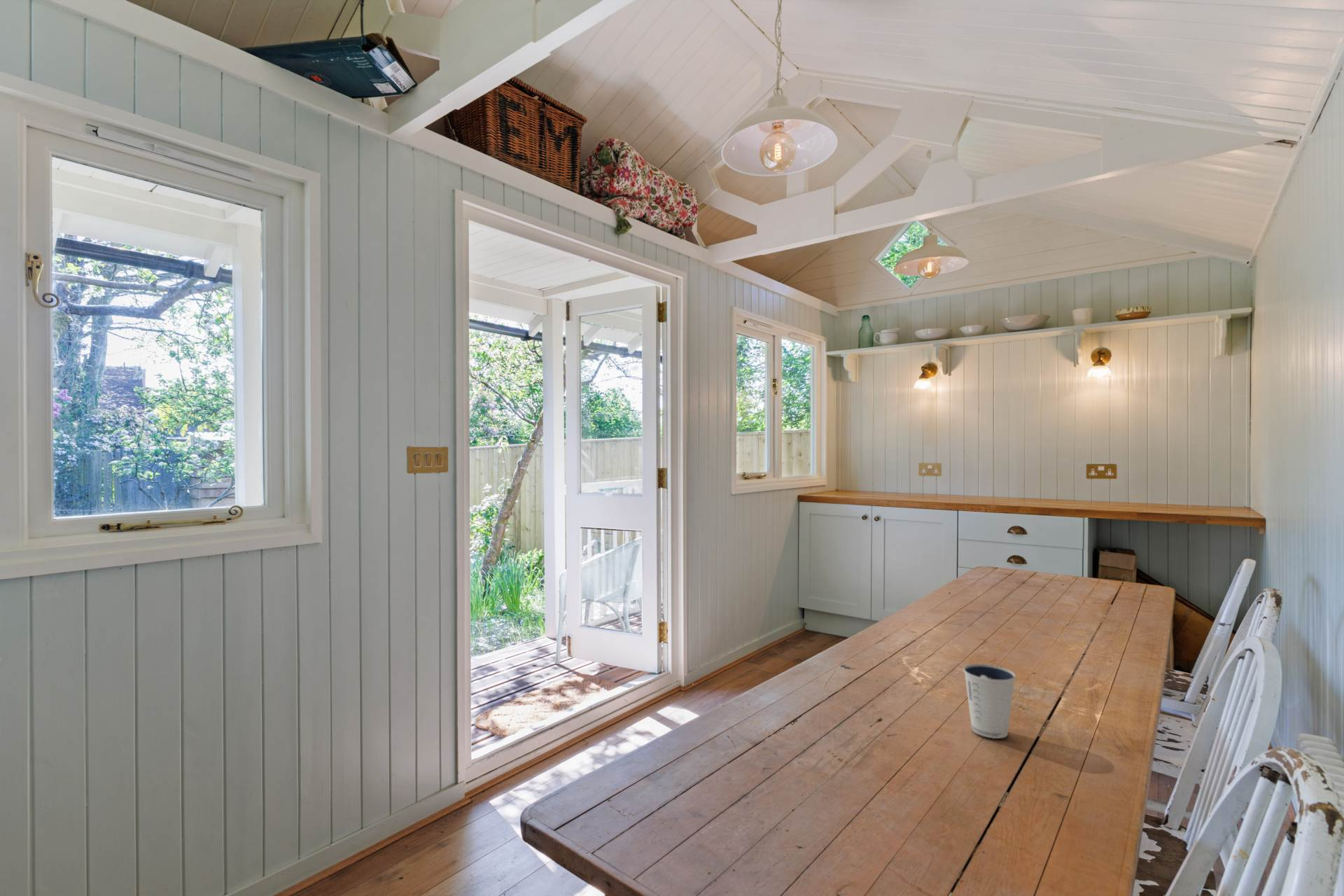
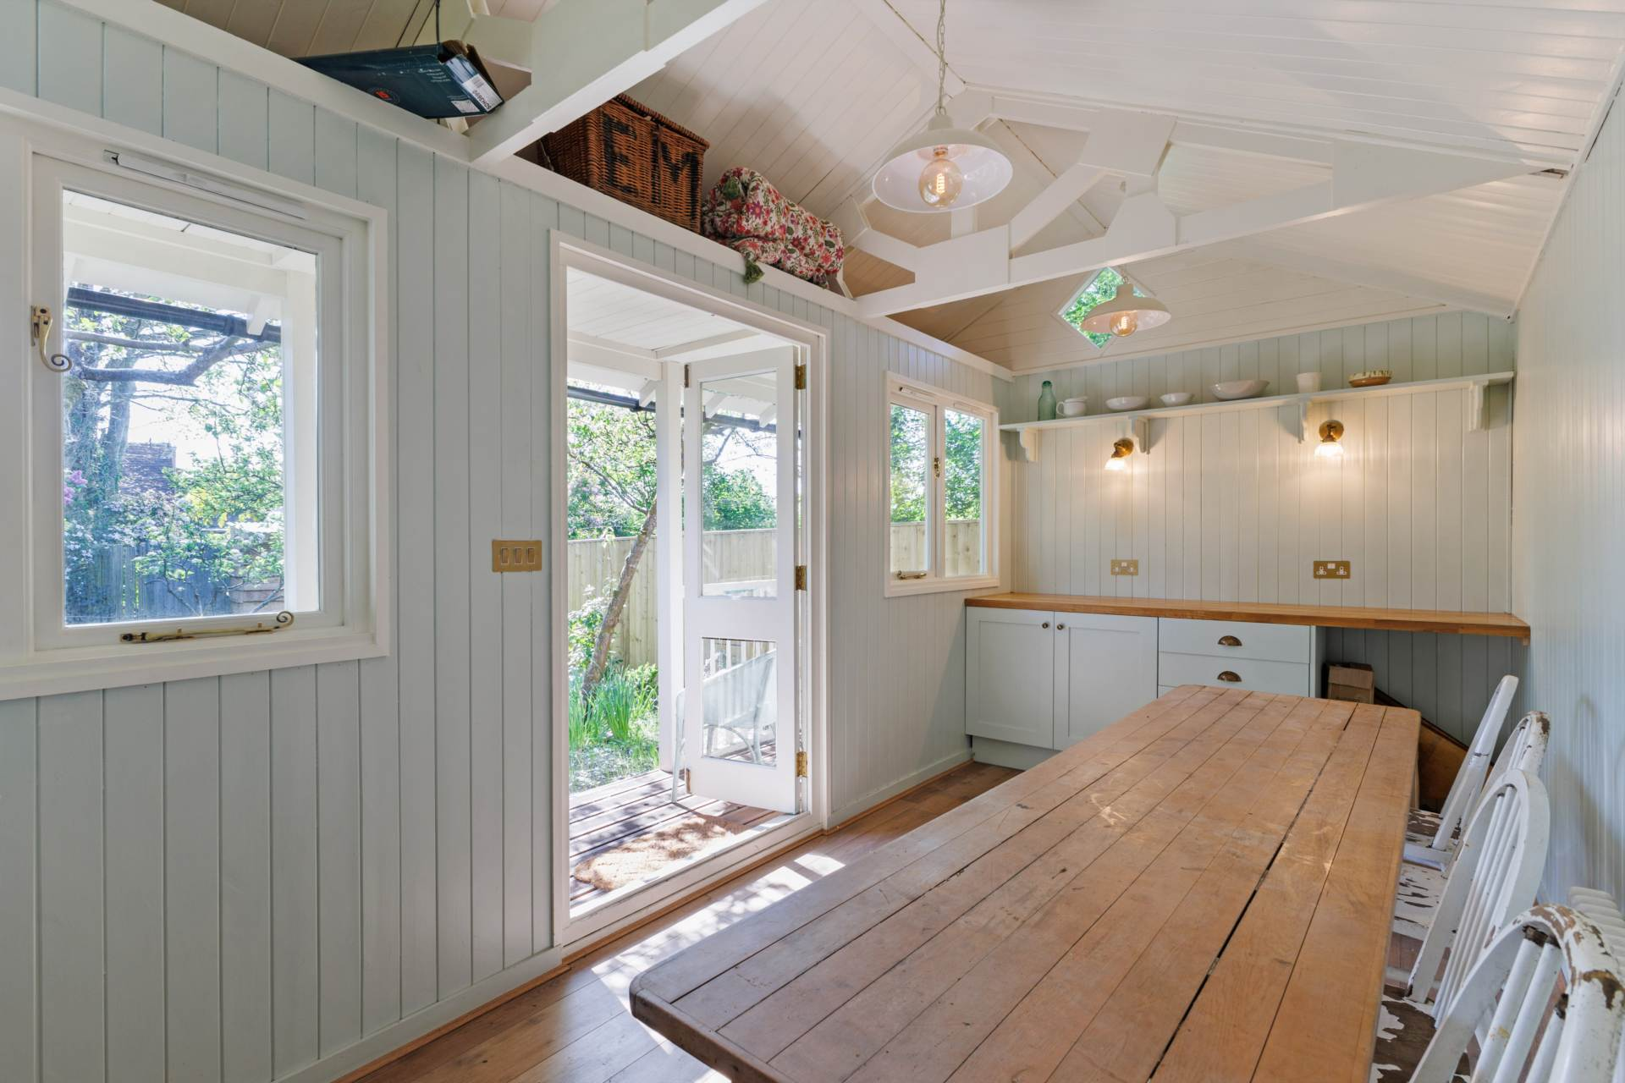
- dixie cup (989, 701)
